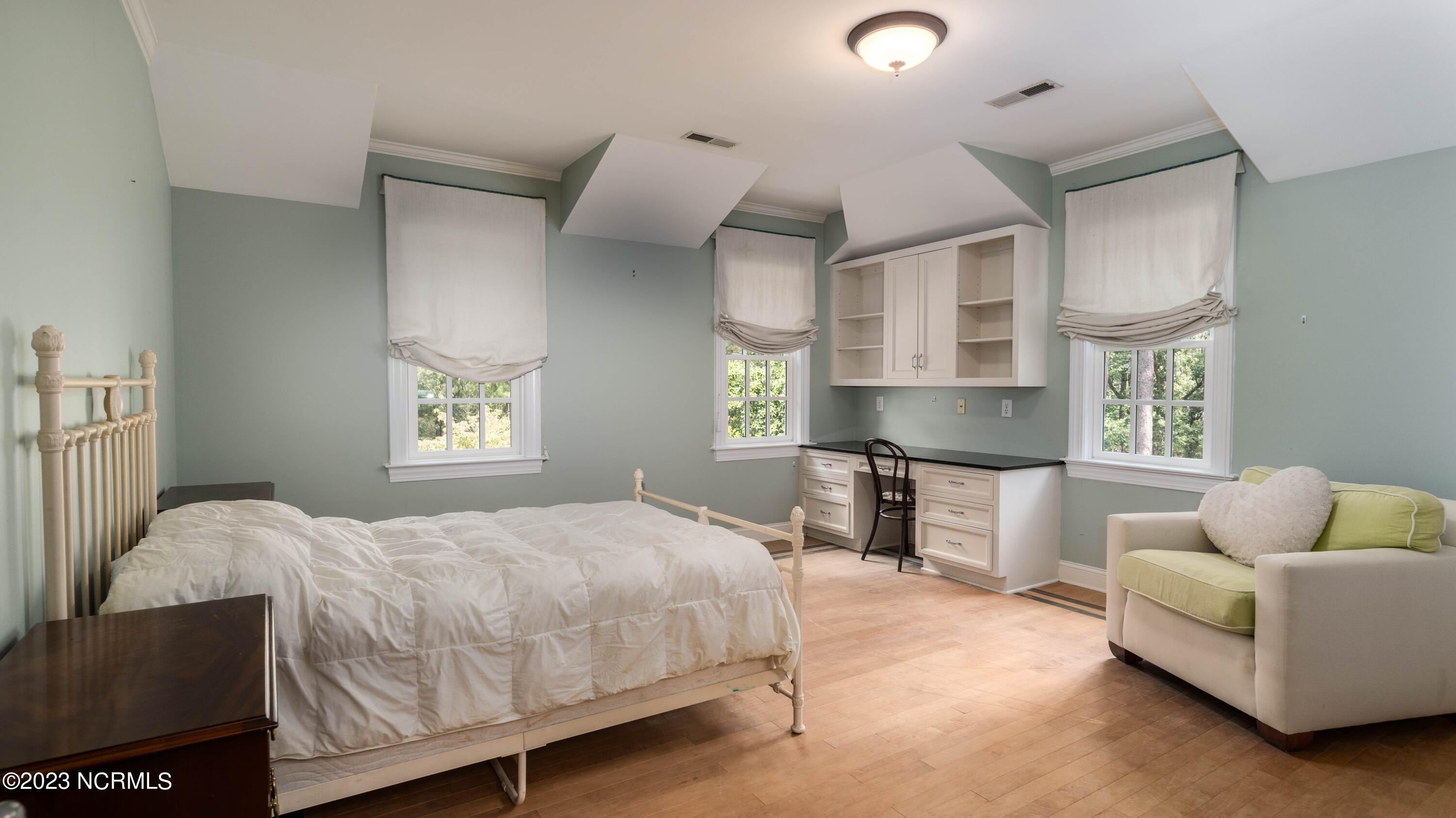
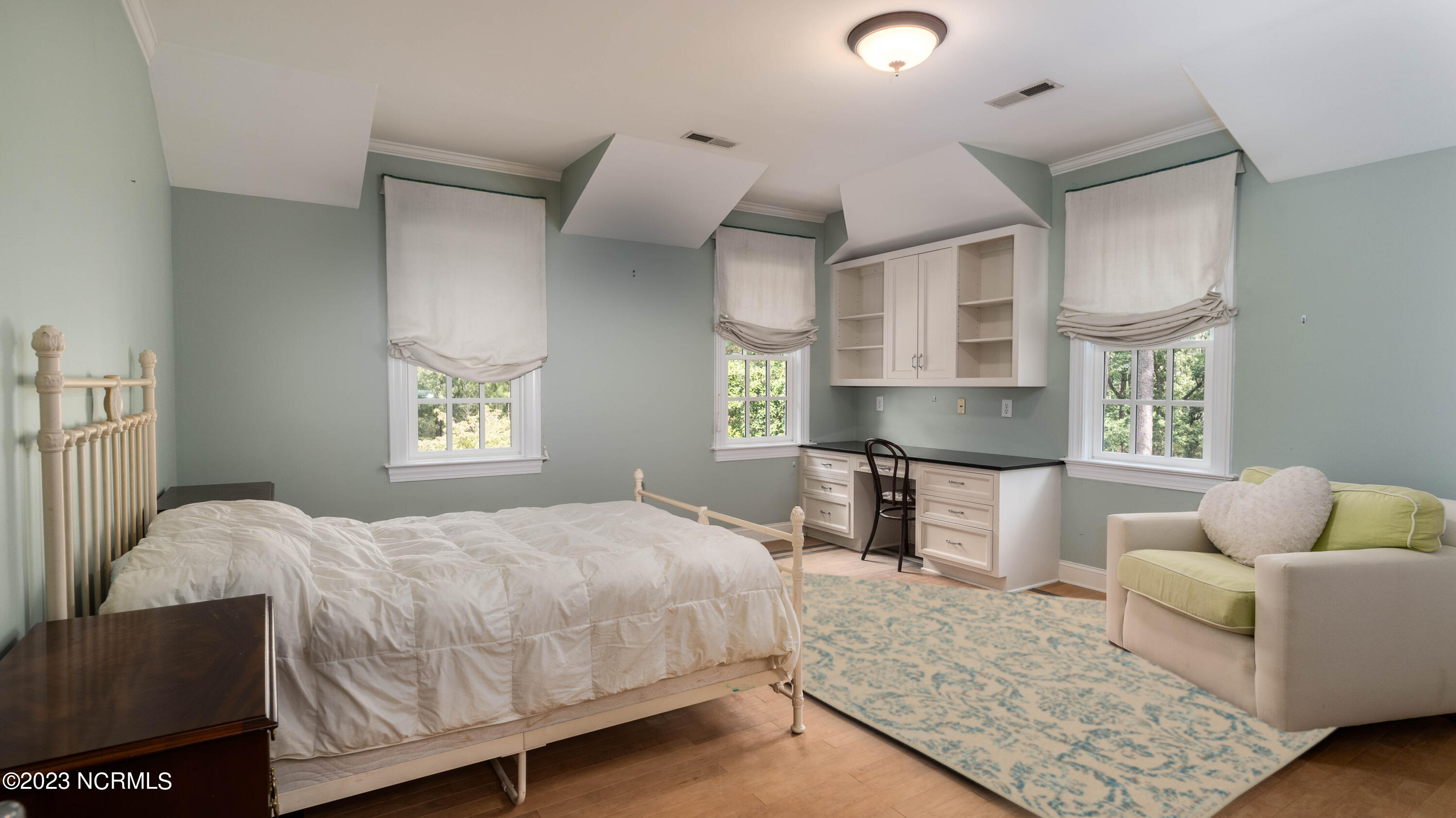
+ rug (957, 623)
